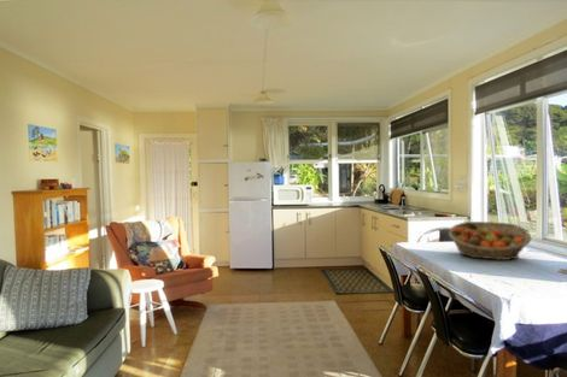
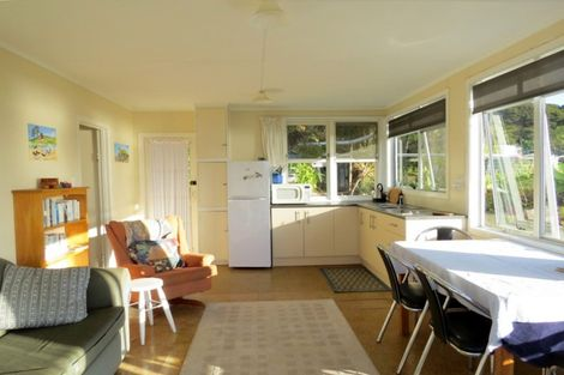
- fruit basket (487, 240)
